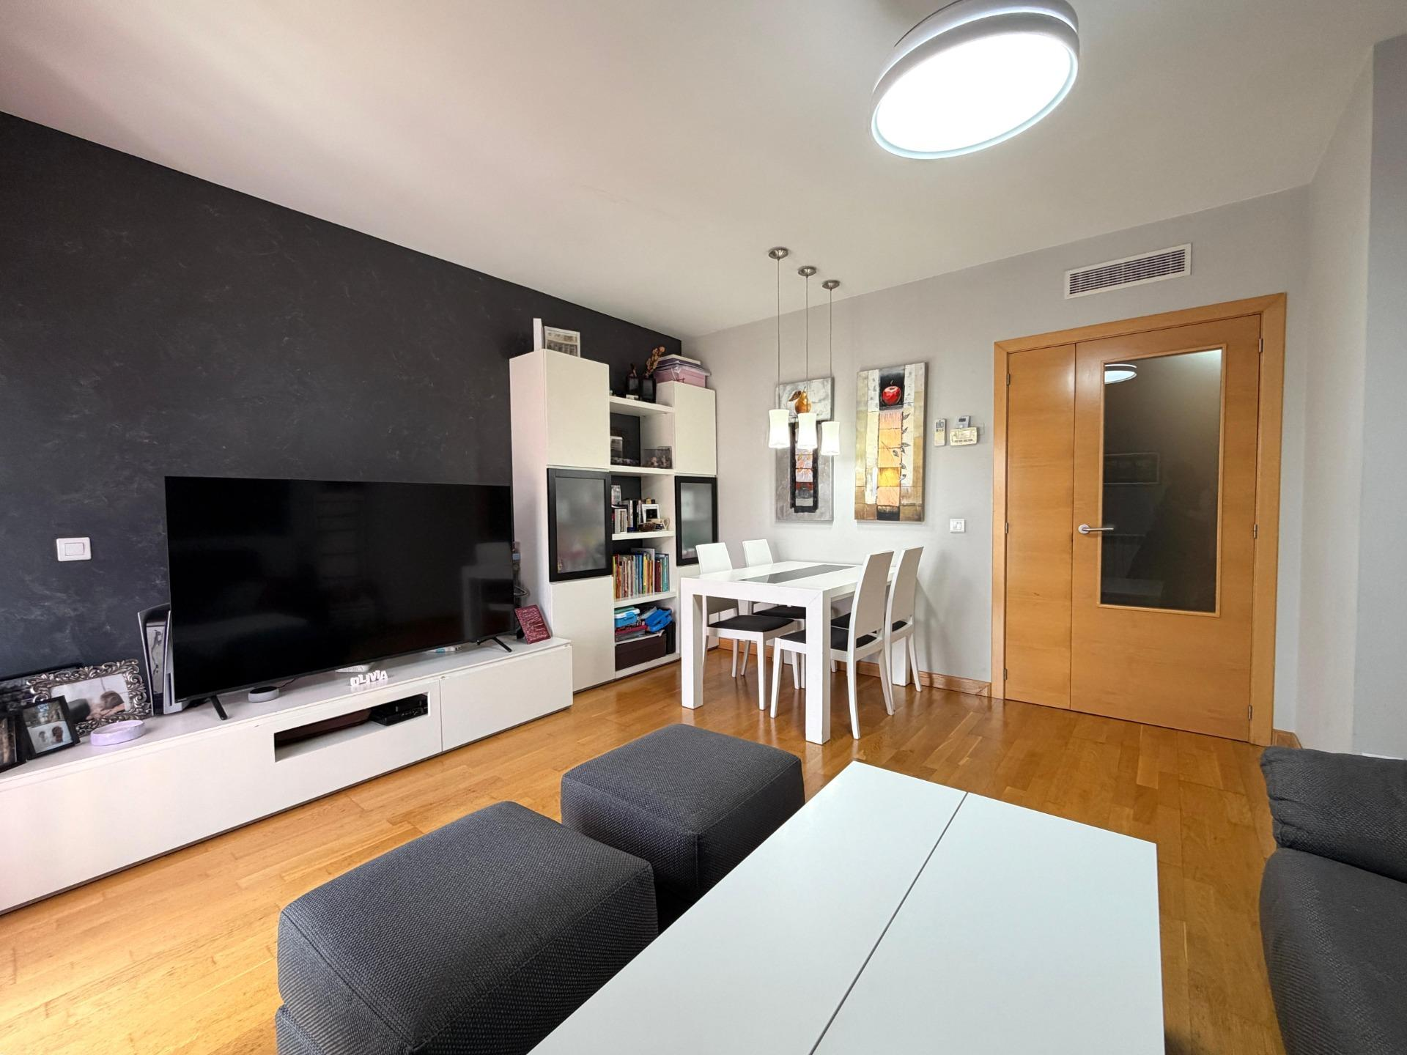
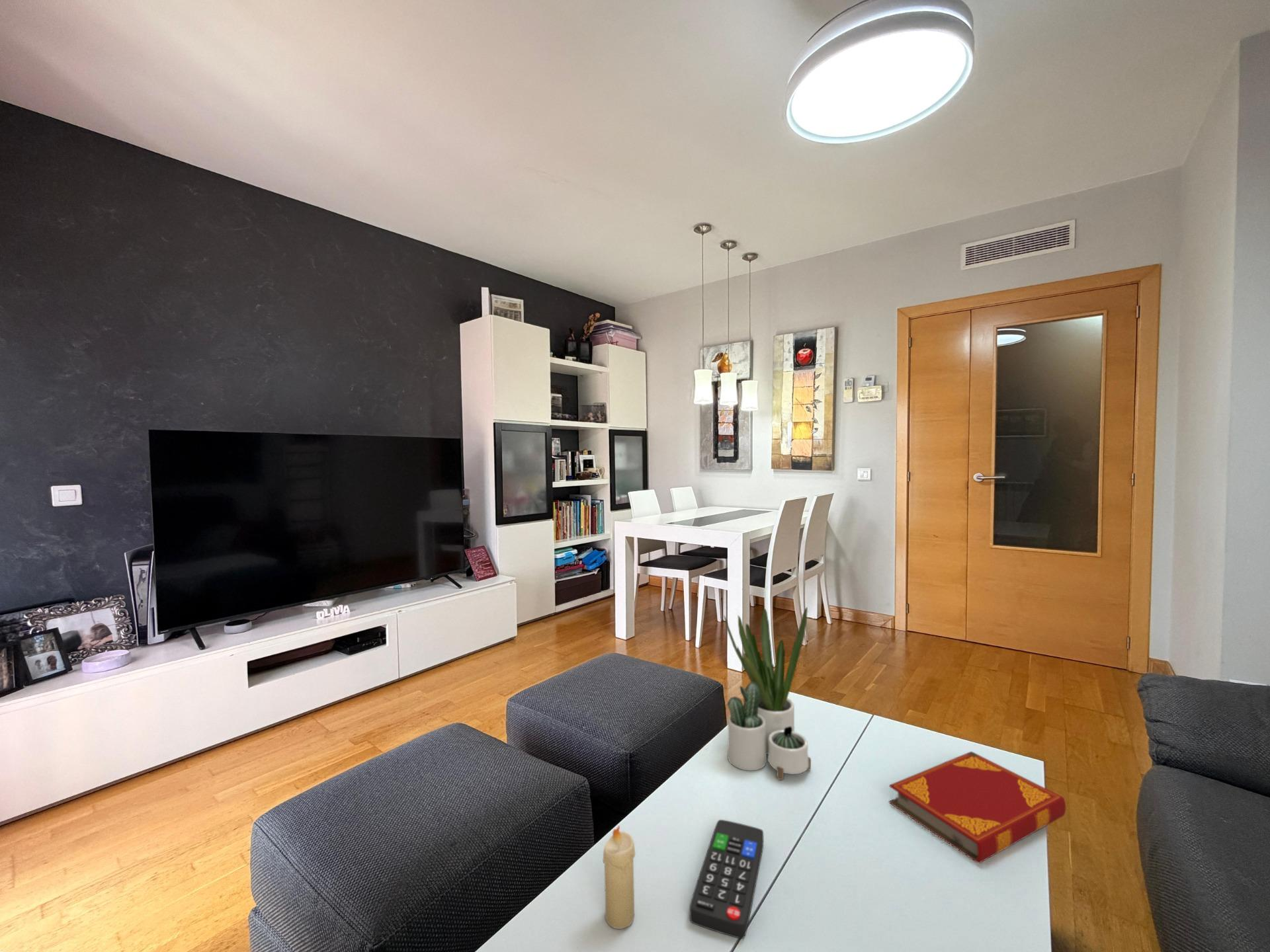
+ remote control (730, 871)
+ candle (619, 871)
+ potted plant (769, 683)
+ hardback book (975, 801)
